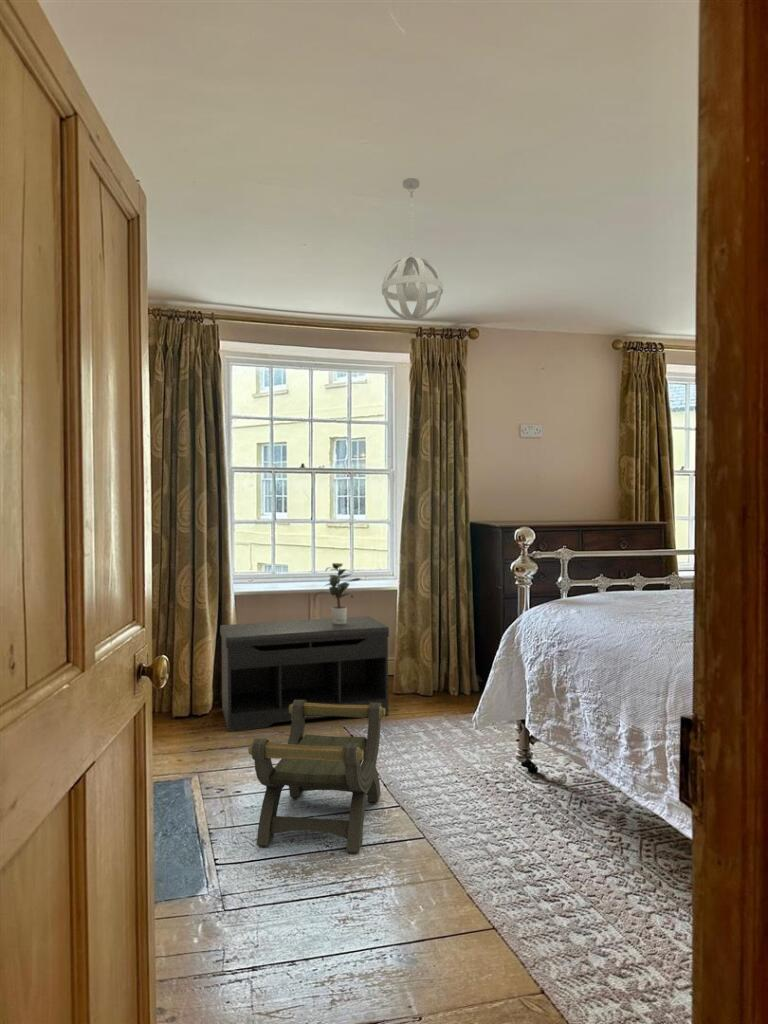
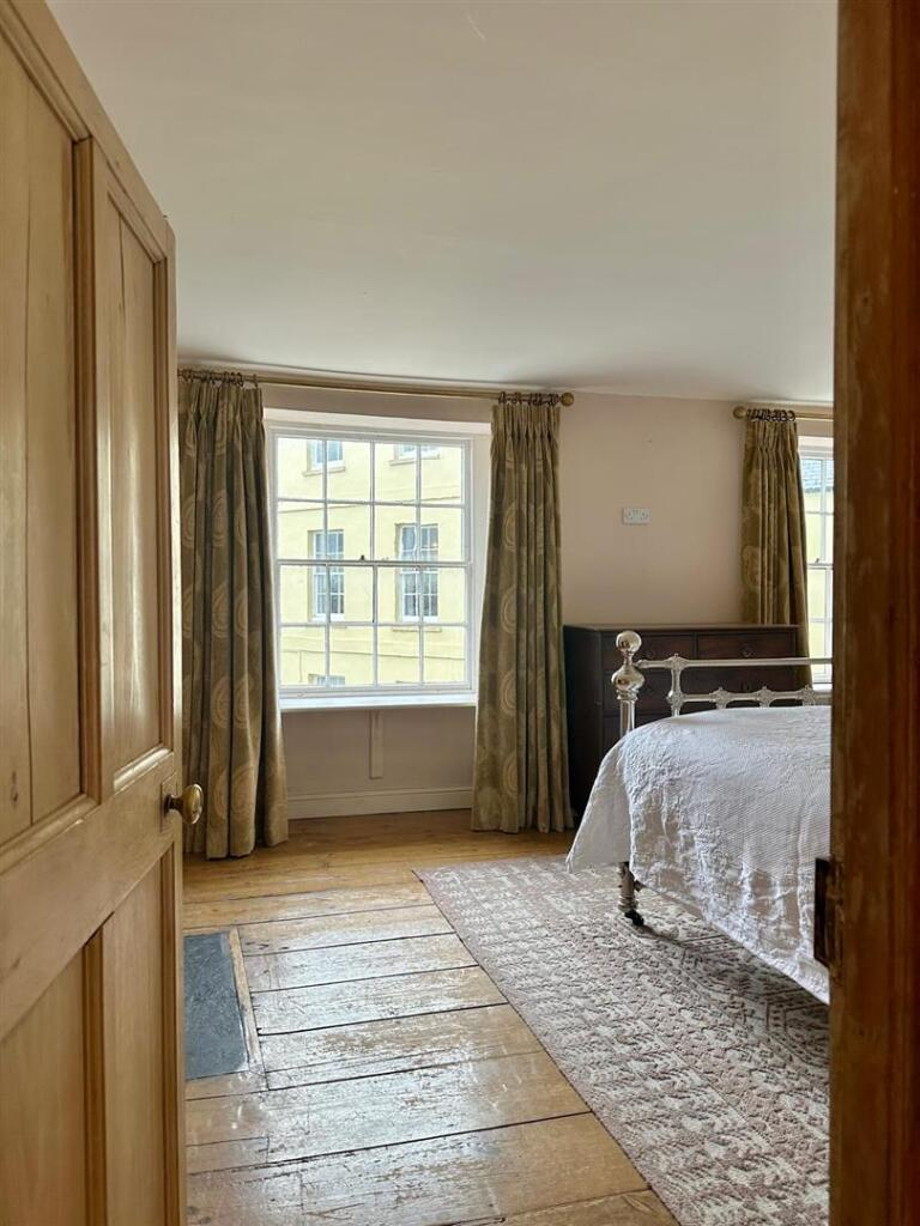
- bench (303, 668)
- potted plant (337, 593)
- stool (323, 769)
- pendant light (412, 251)
